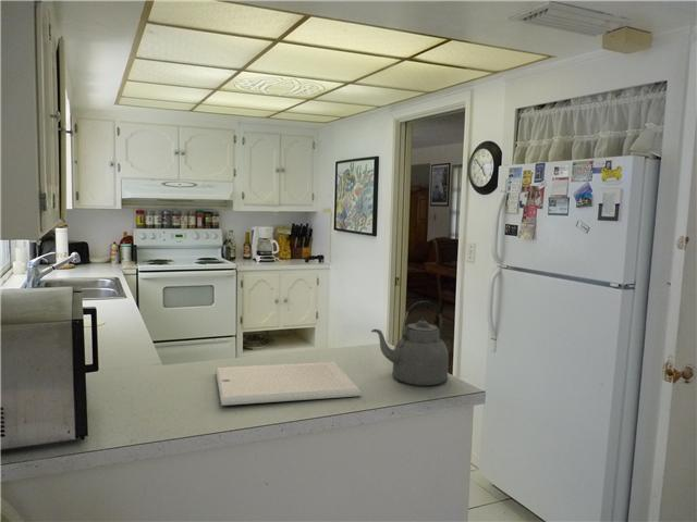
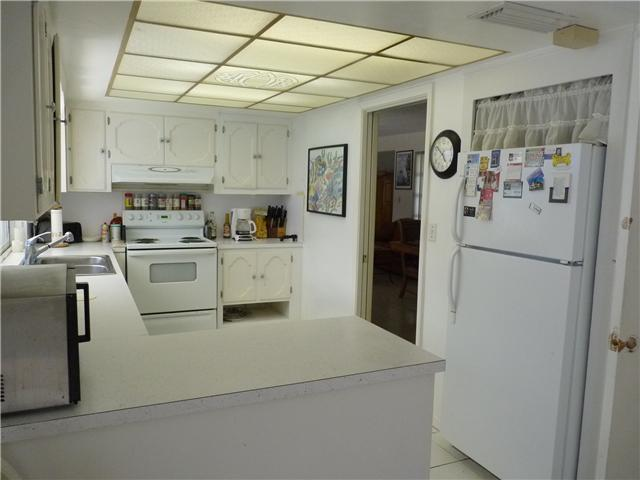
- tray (284, 381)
- kettle (409, 339)
